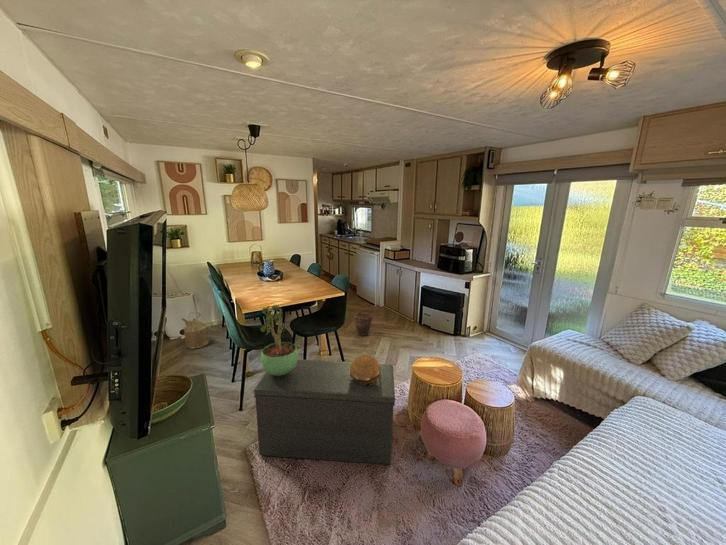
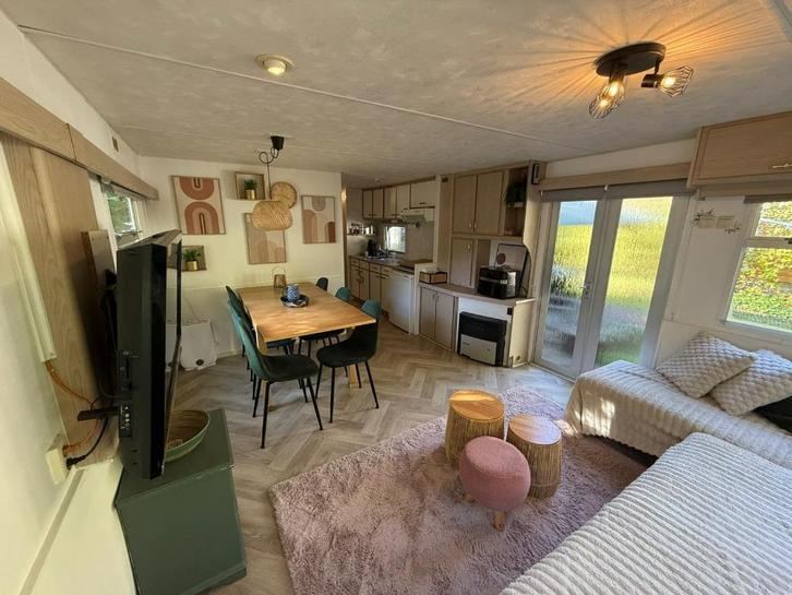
- potted plant (278, 340)
- bucket (364, 322)
- decorative bowl (365, 367)
- bench (329, 406)
- watering can (196, 328)
